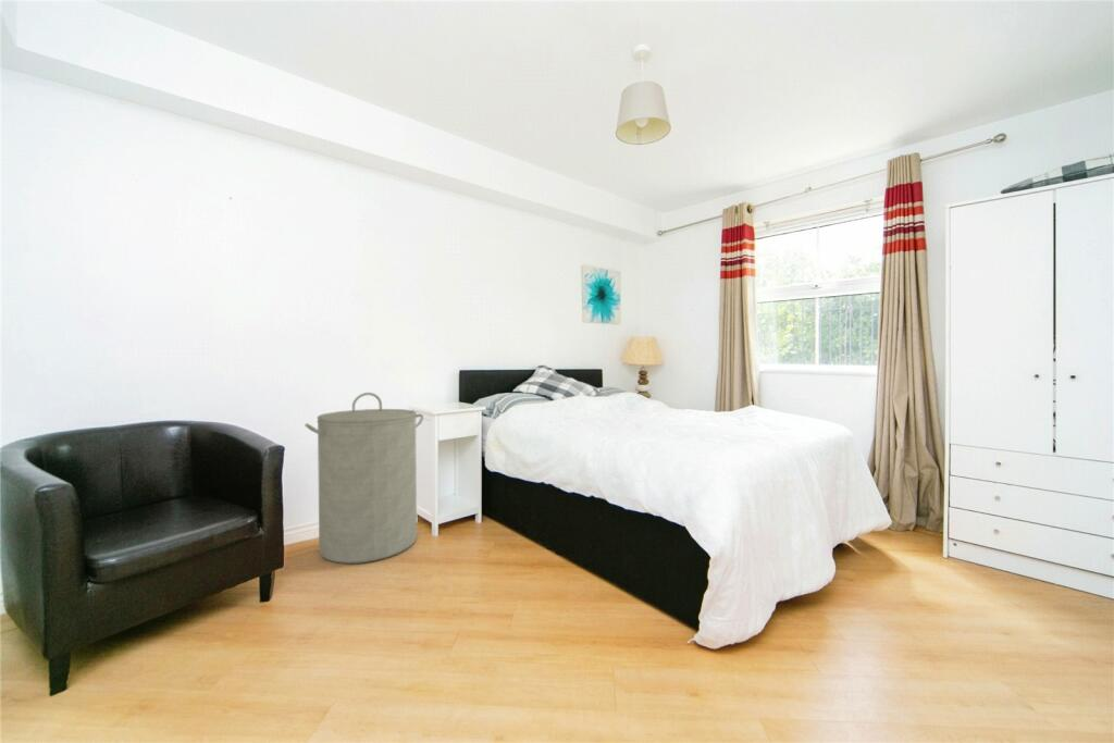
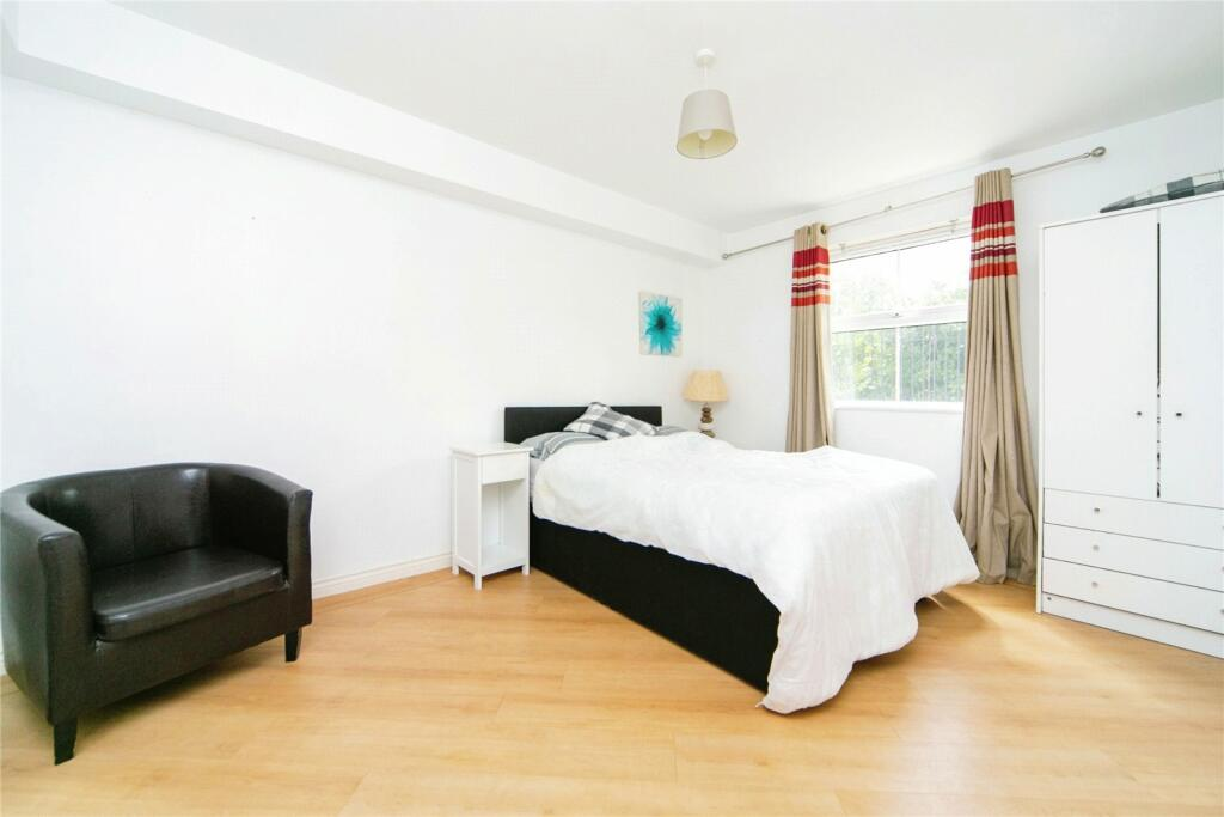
- laundry hamper (369, 468)
